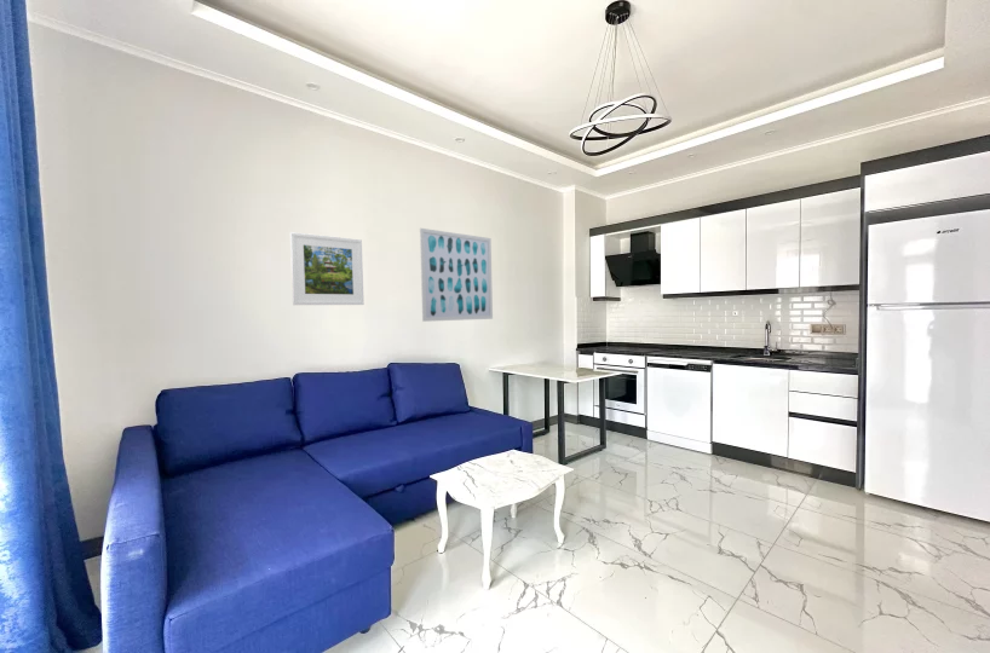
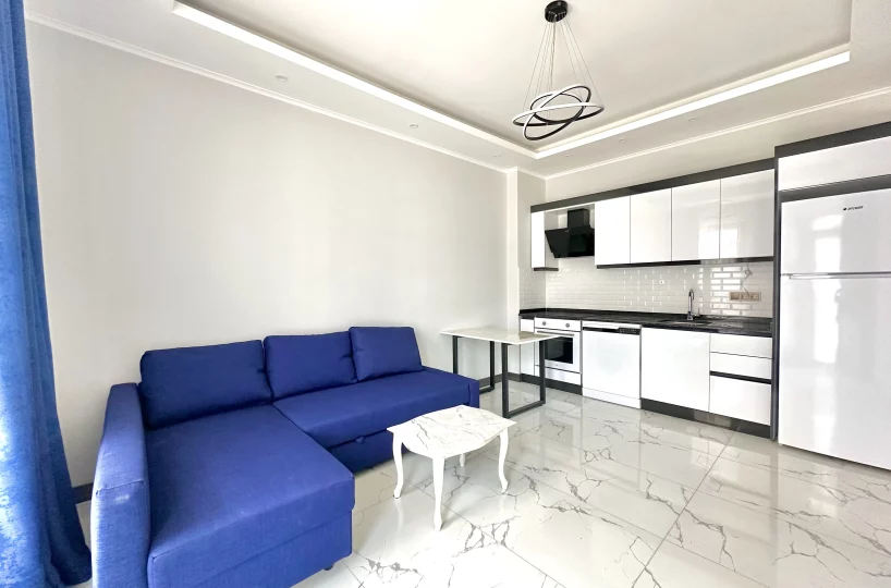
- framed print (328, 270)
- wall art (459, 277)
